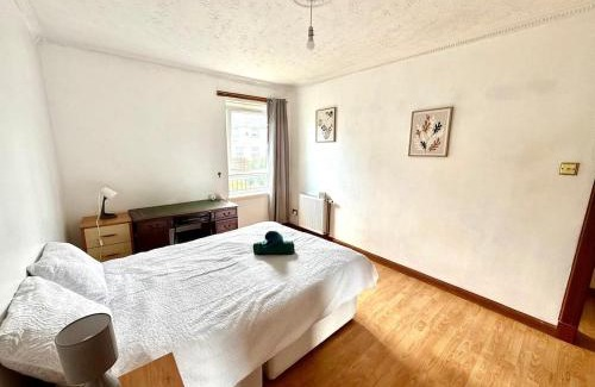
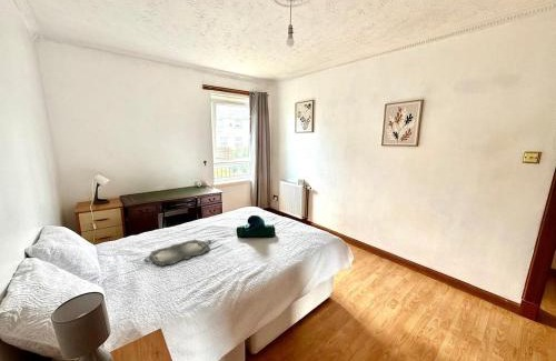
+ serving tray (180, 251)
